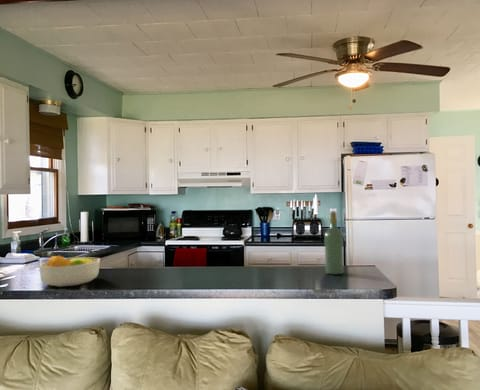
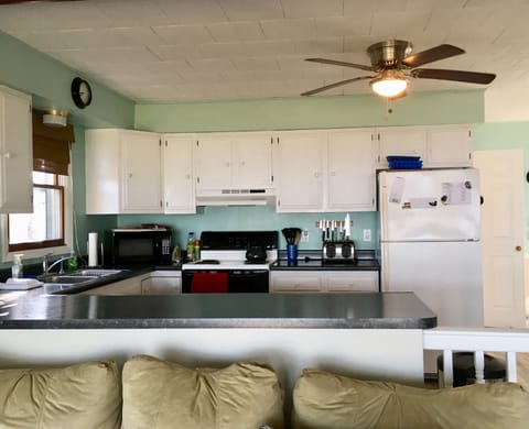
- fruit bowl (71, 267)
- wine bottle (333, 242)
